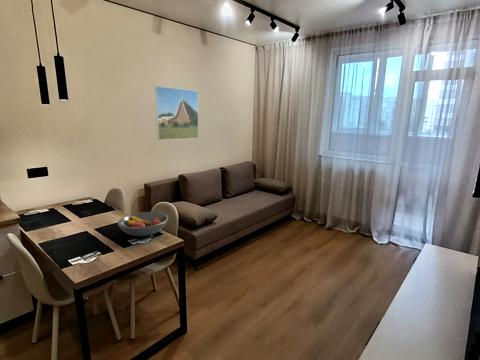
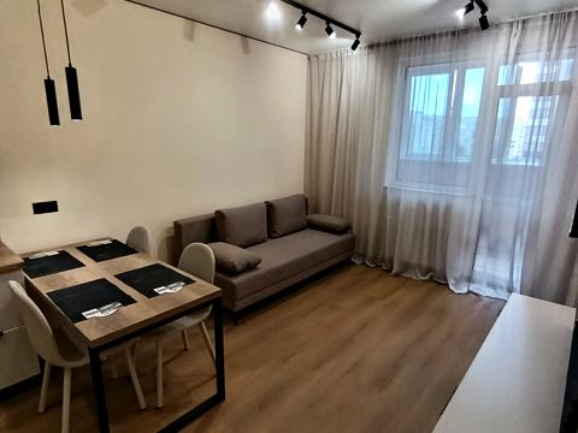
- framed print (178, 114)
- fruit bowl (144, 224)
